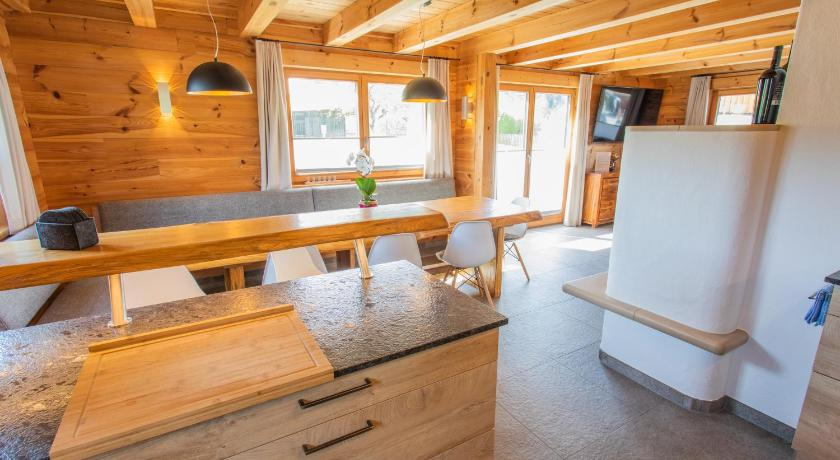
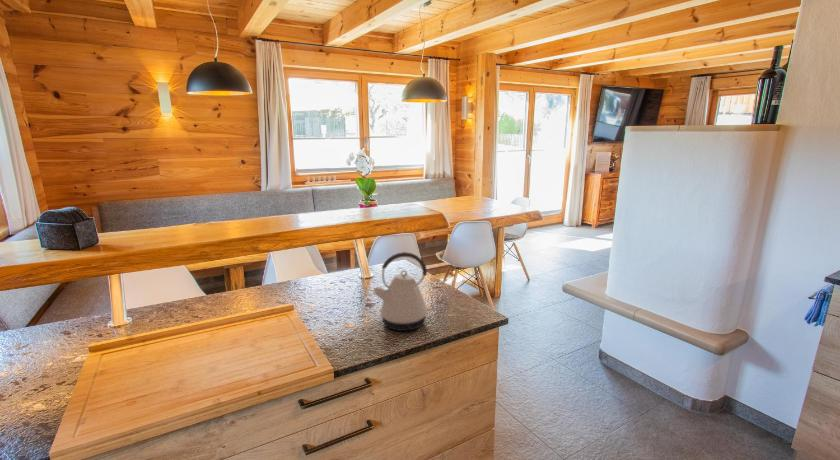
+ kettle (401, 288)
